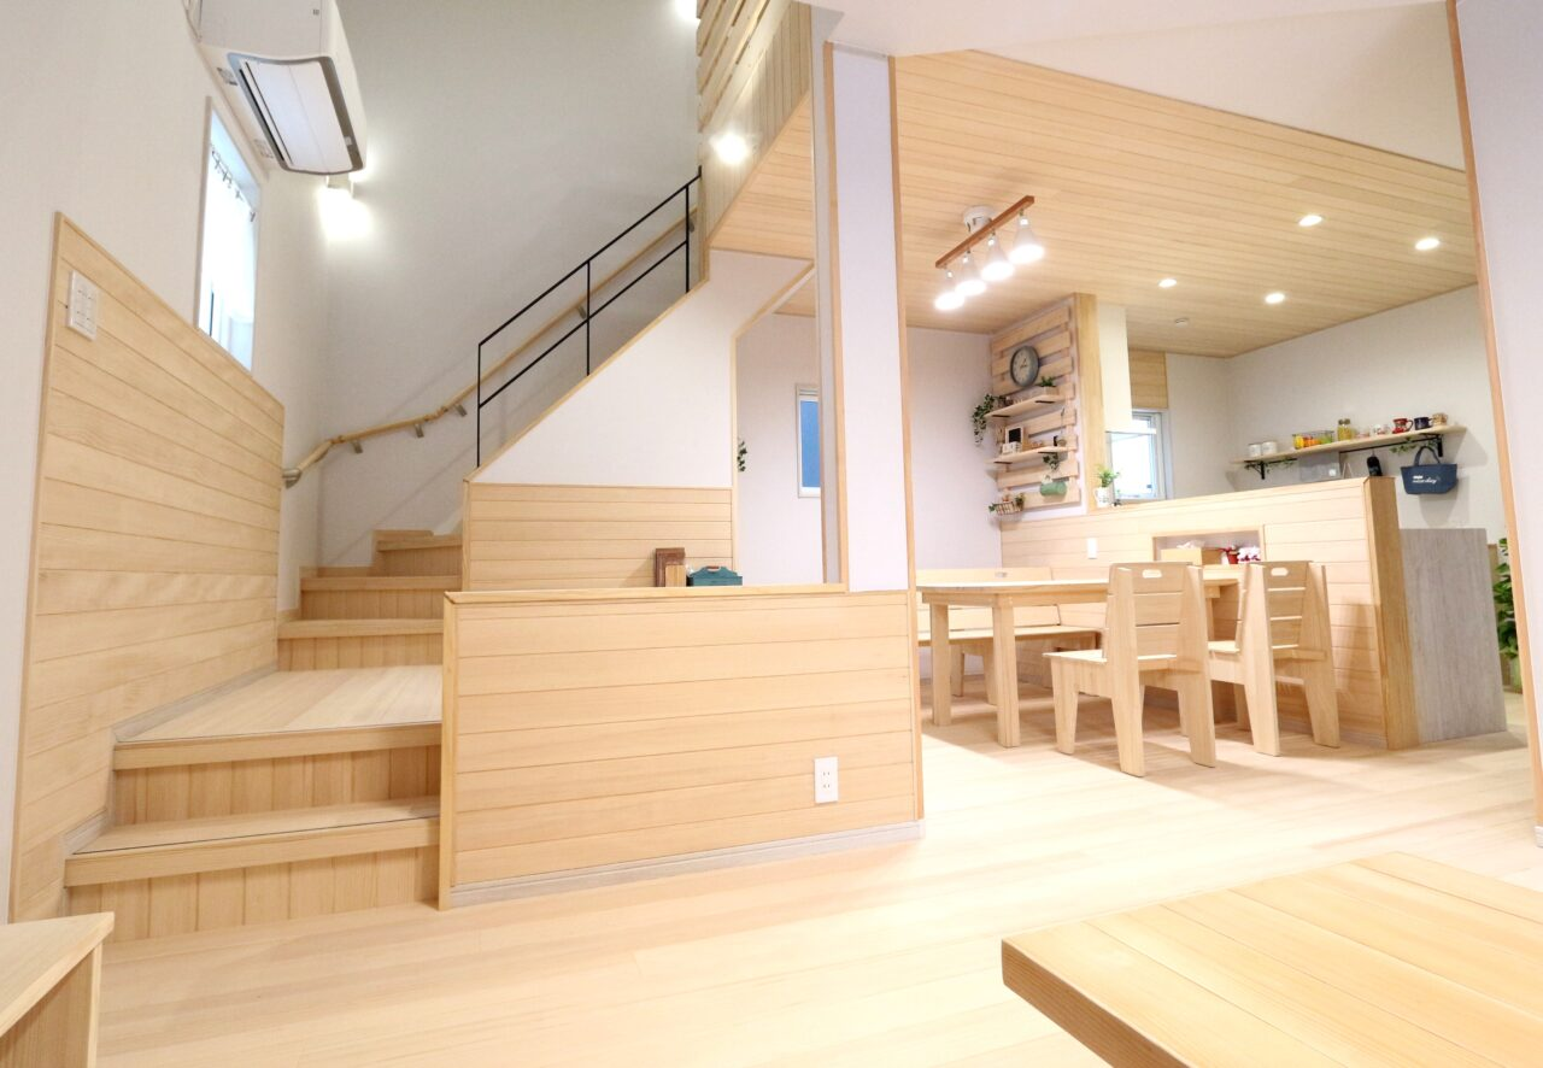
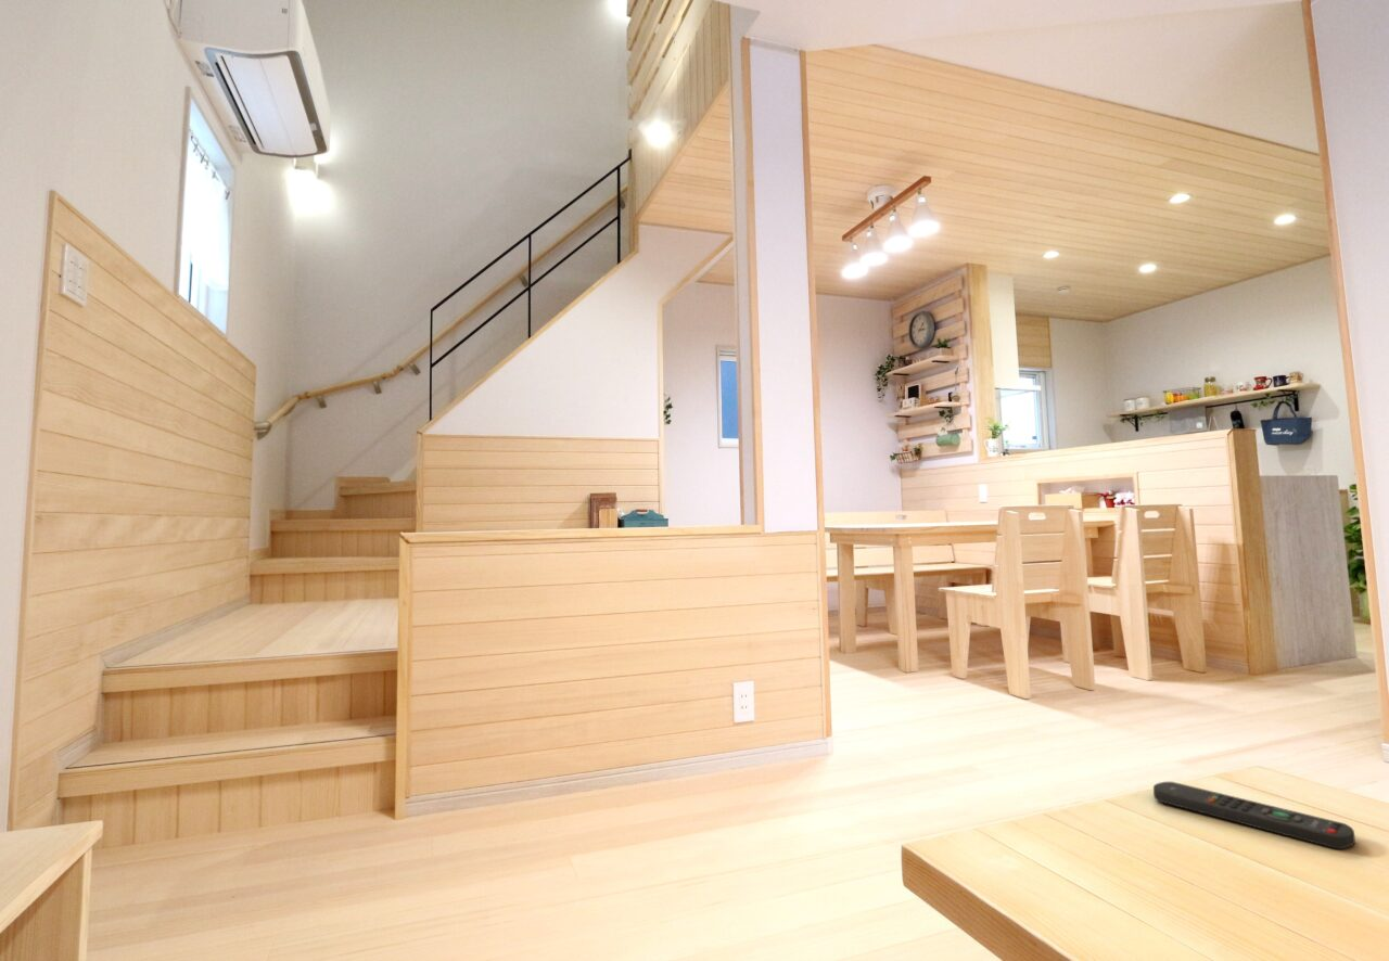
+ remote control (1245, 810)
